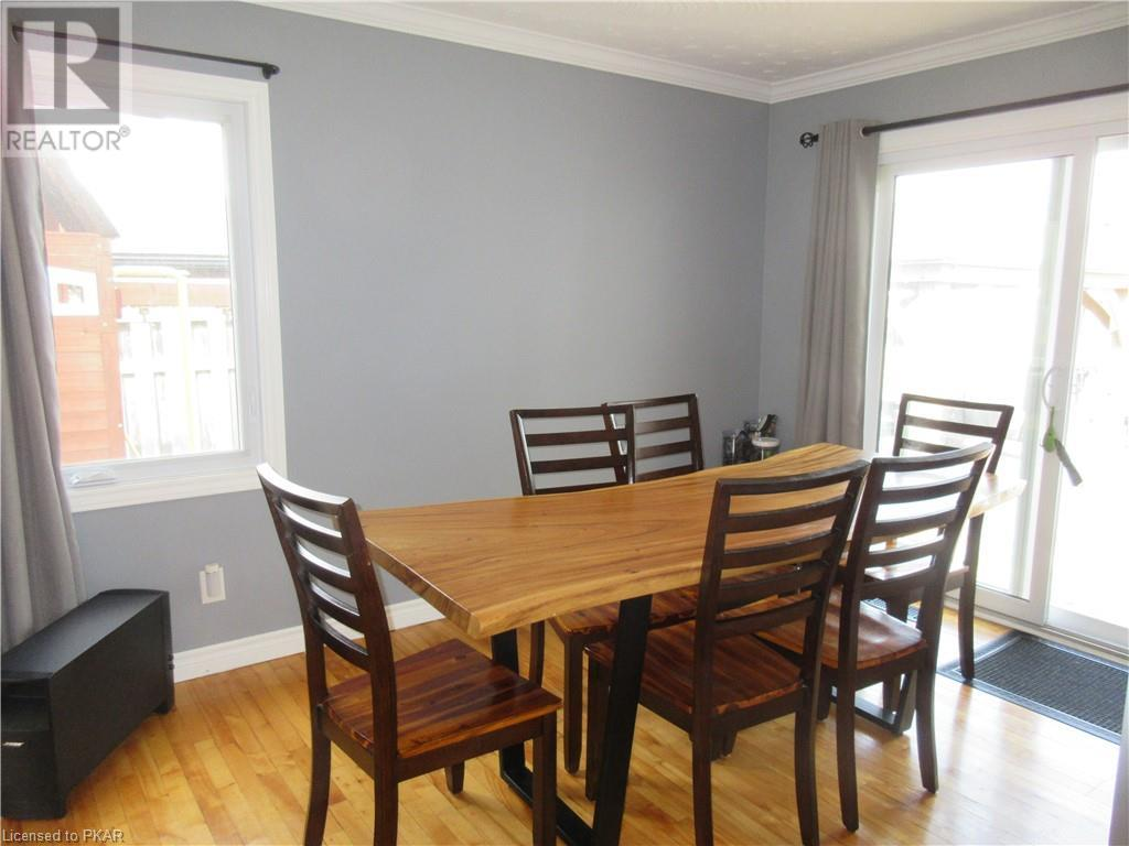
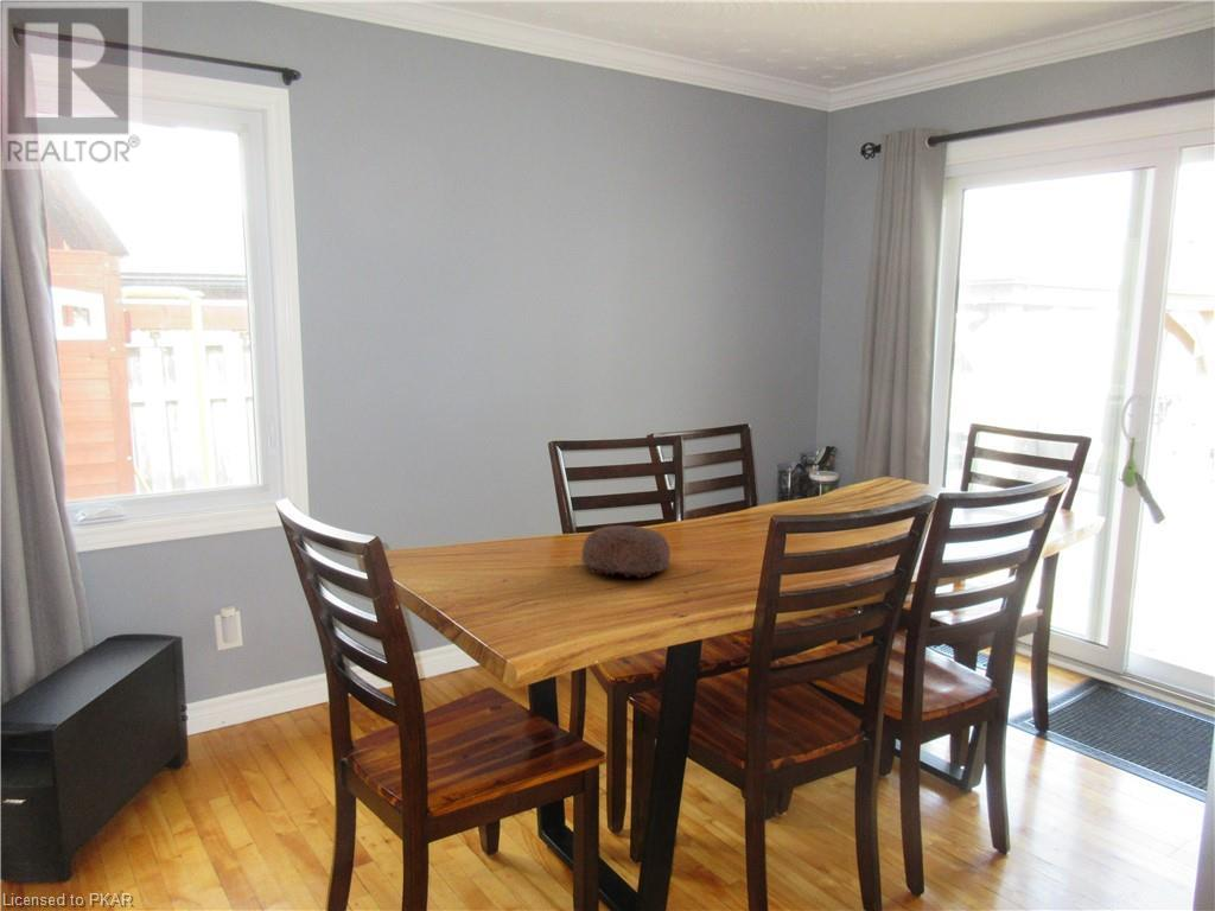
+ decorative bowl (625, 548)
